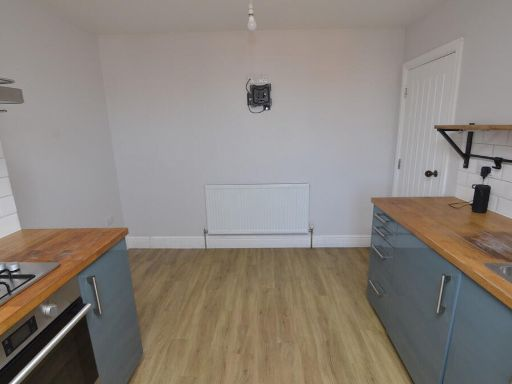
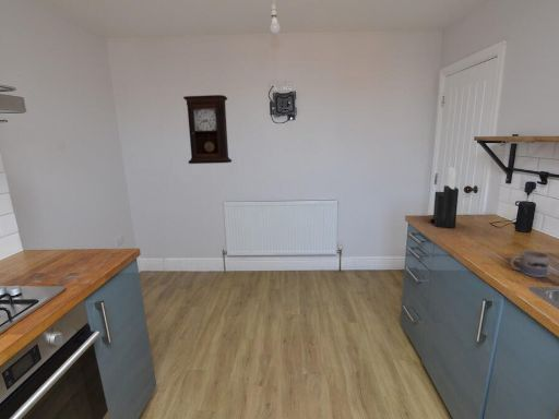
+ pendulum clock (206, 130)
+ knife block (443, 196)
+ mug (528, 263)
